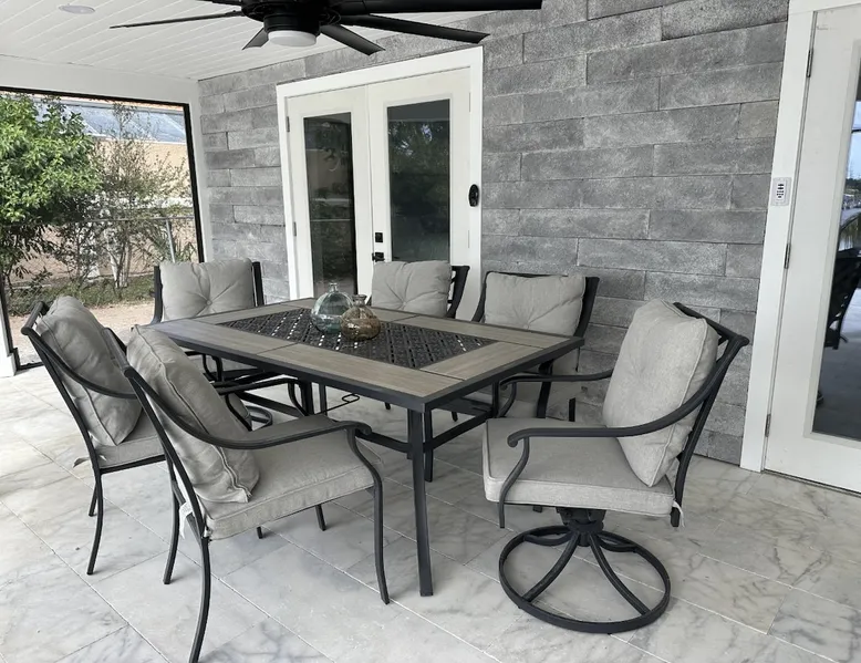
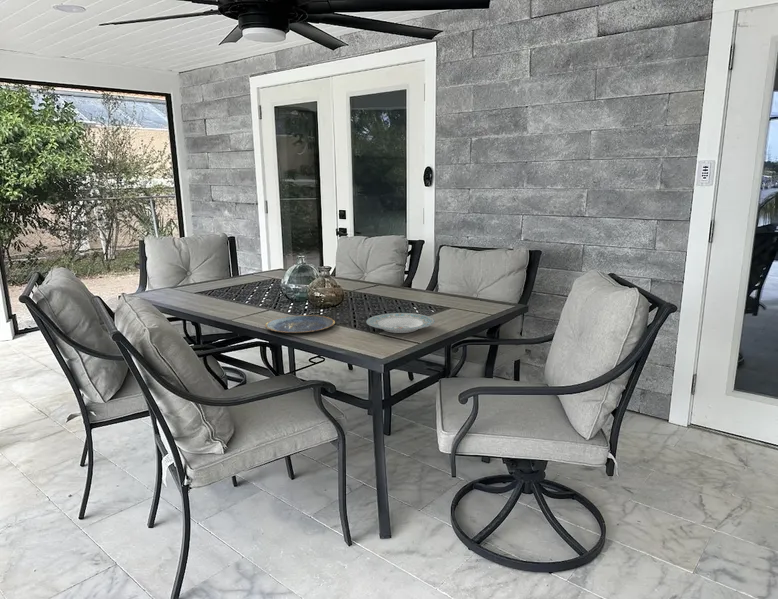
+ plate (400, 324)
+ plate (300, 324)
